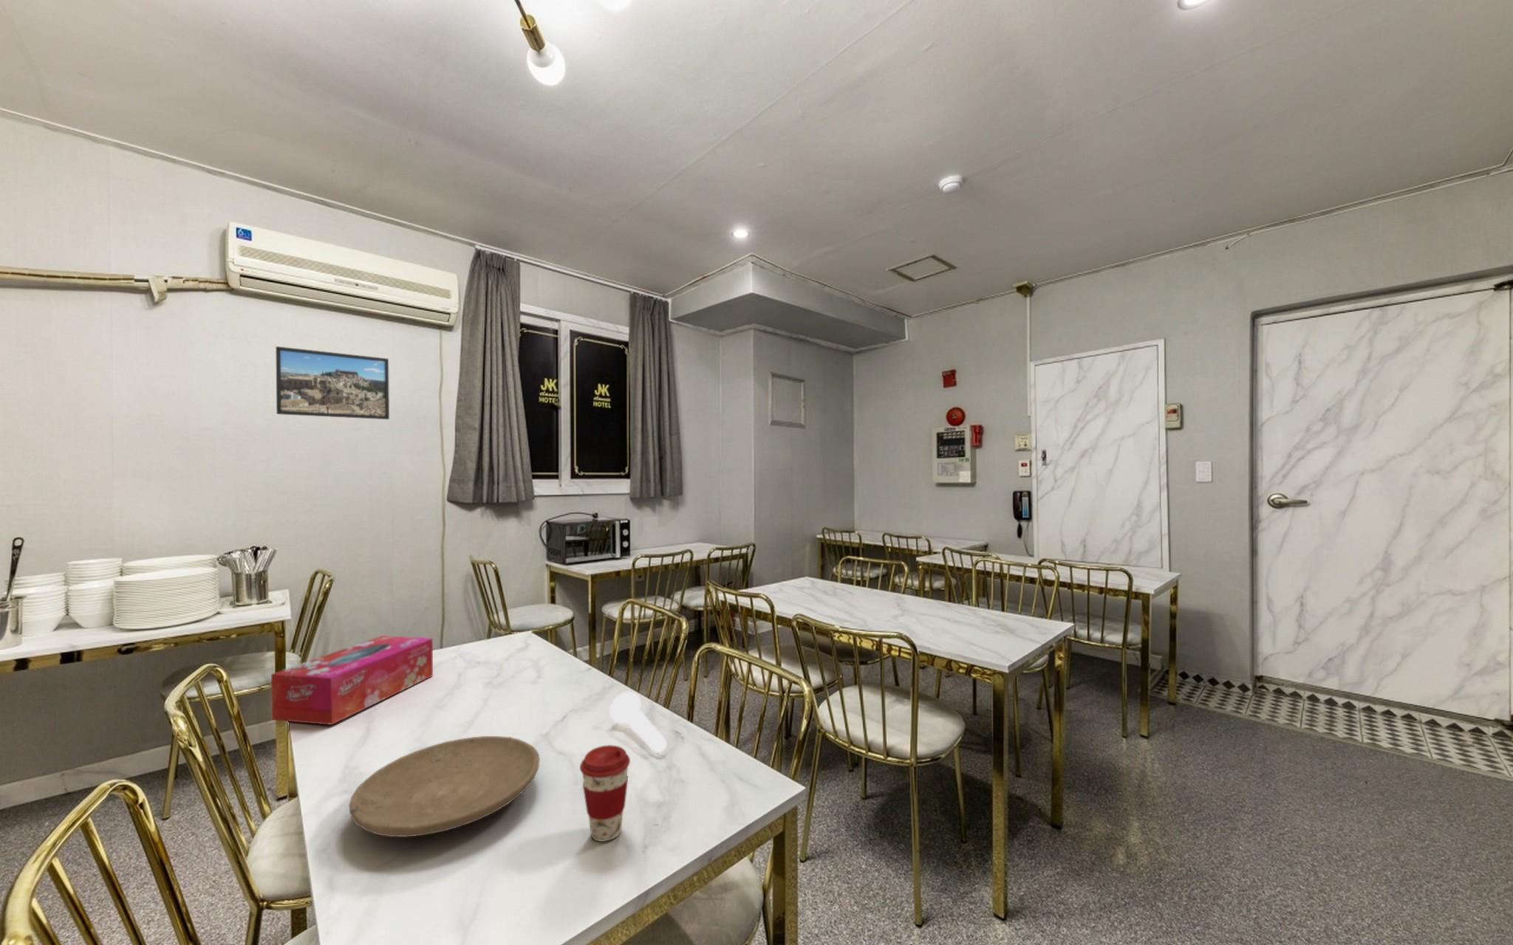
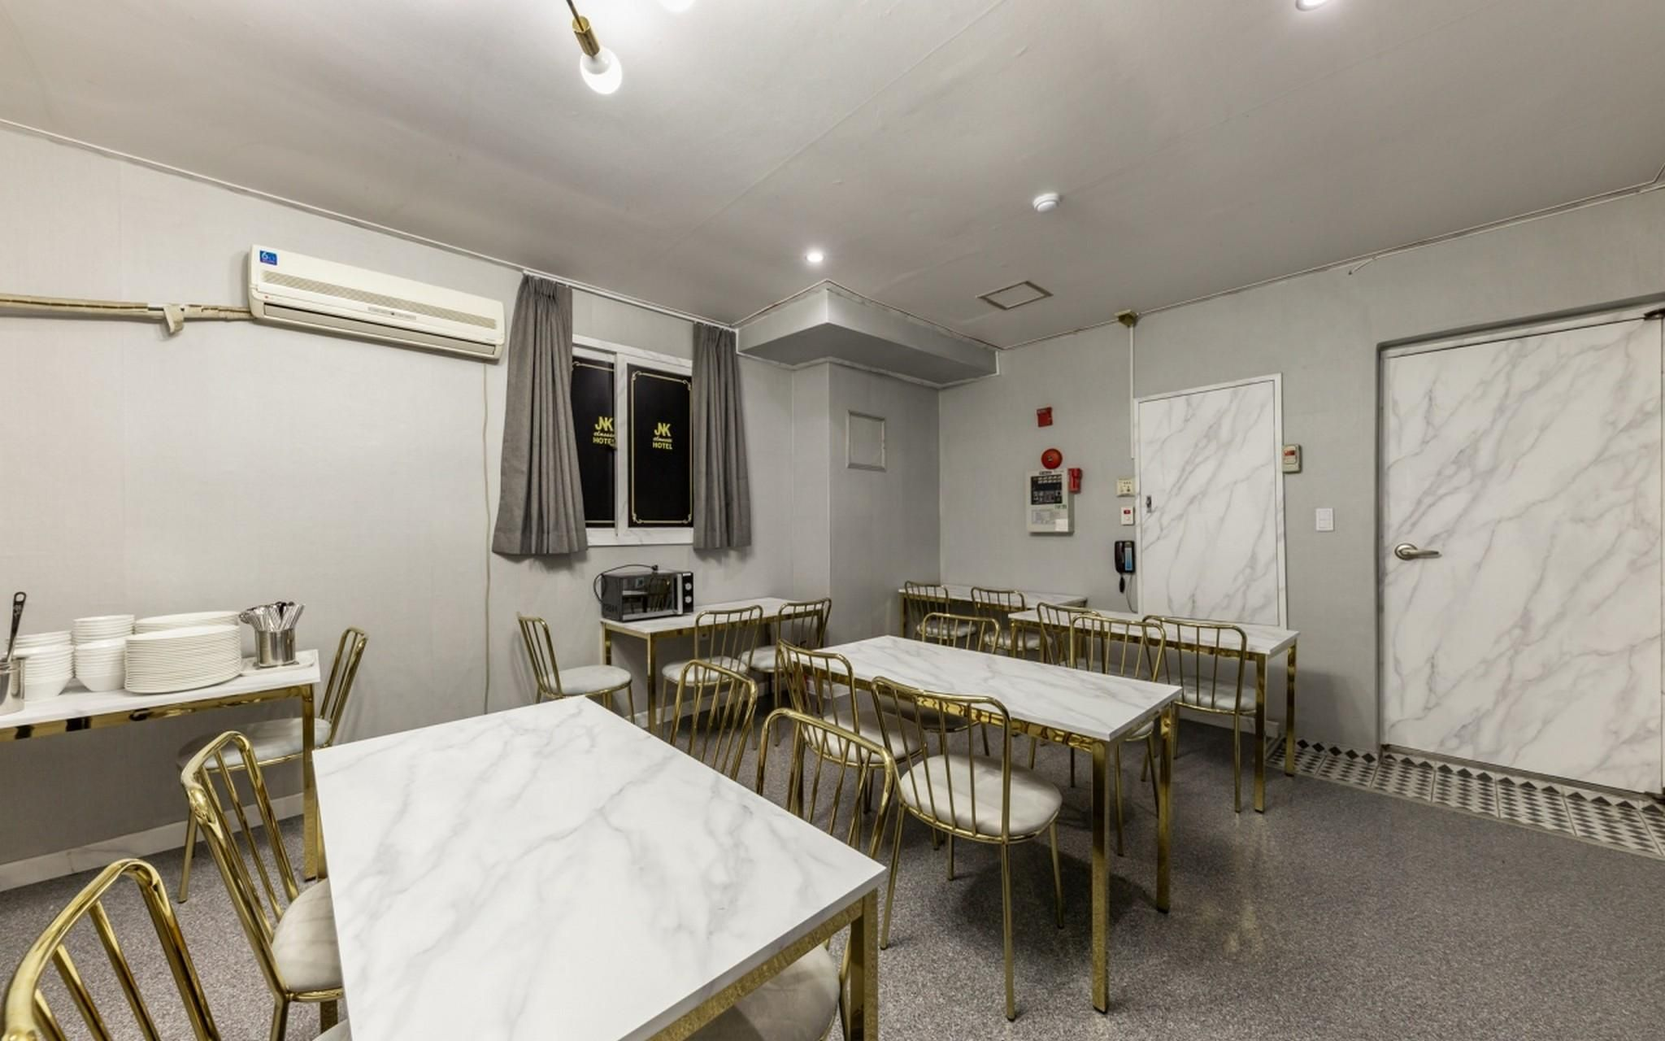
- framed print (335, 384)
- spoon (639, 719)
- coffee cup (605, 793)
- plate (451, 788)
- tissue box (359, 675)
